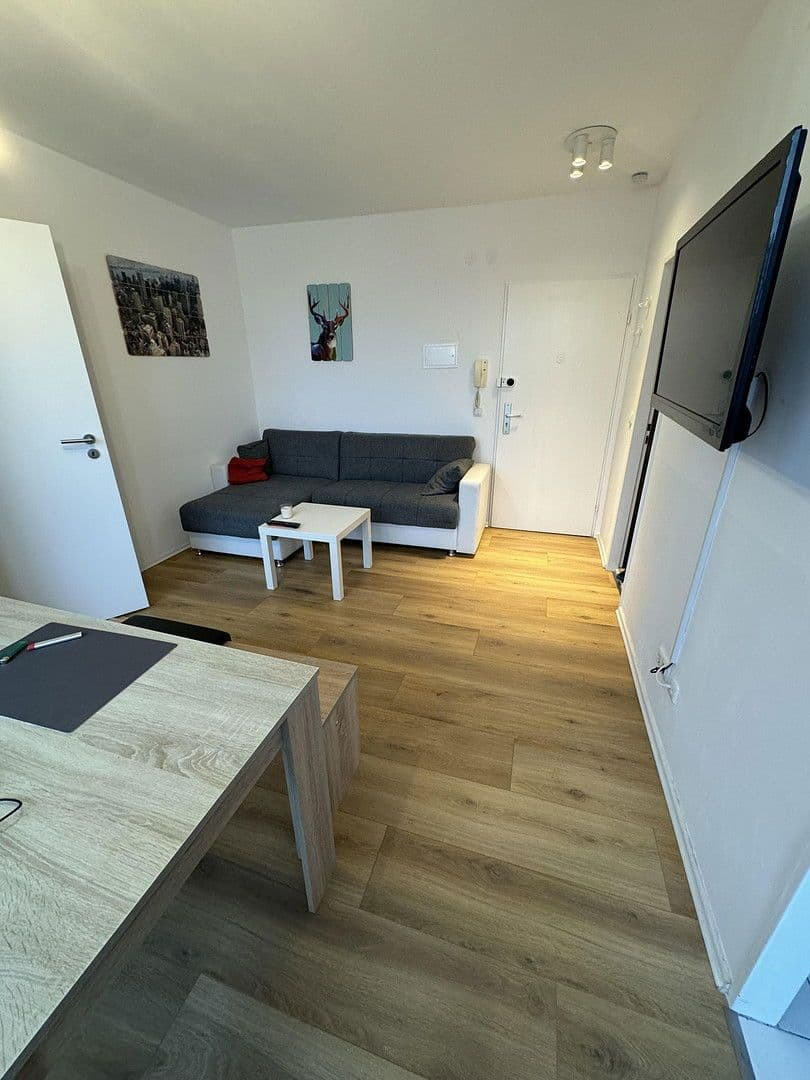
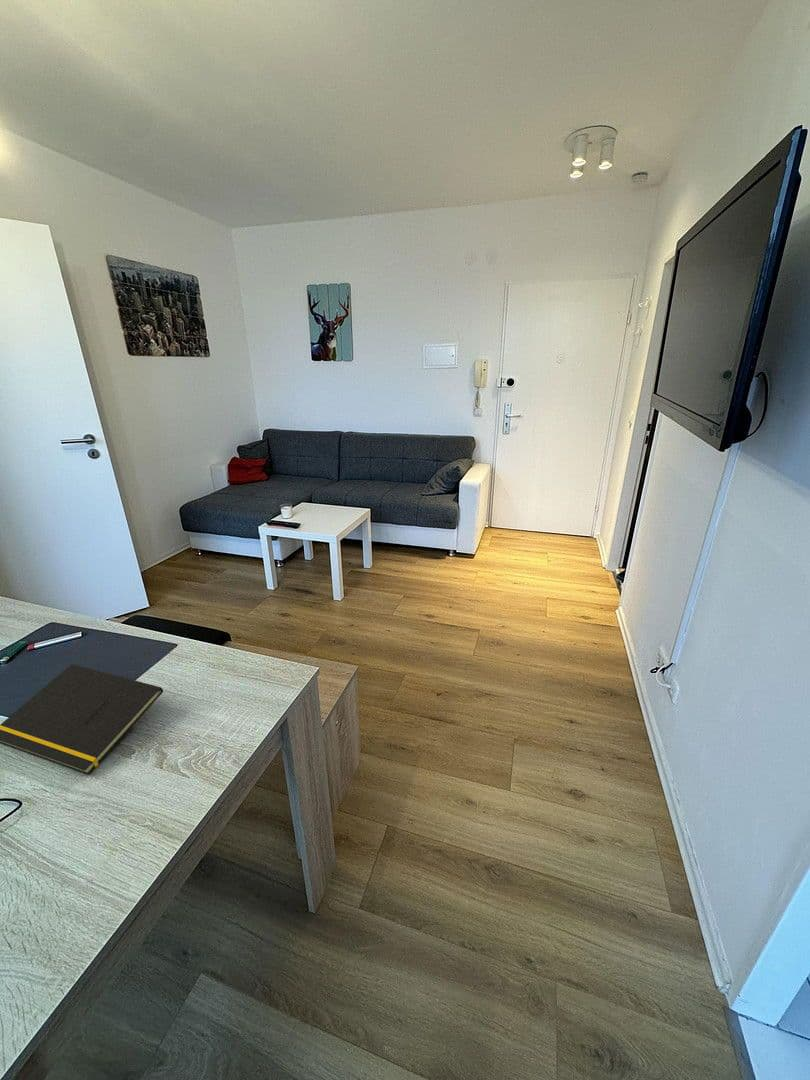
+ notepad (79, 712)
